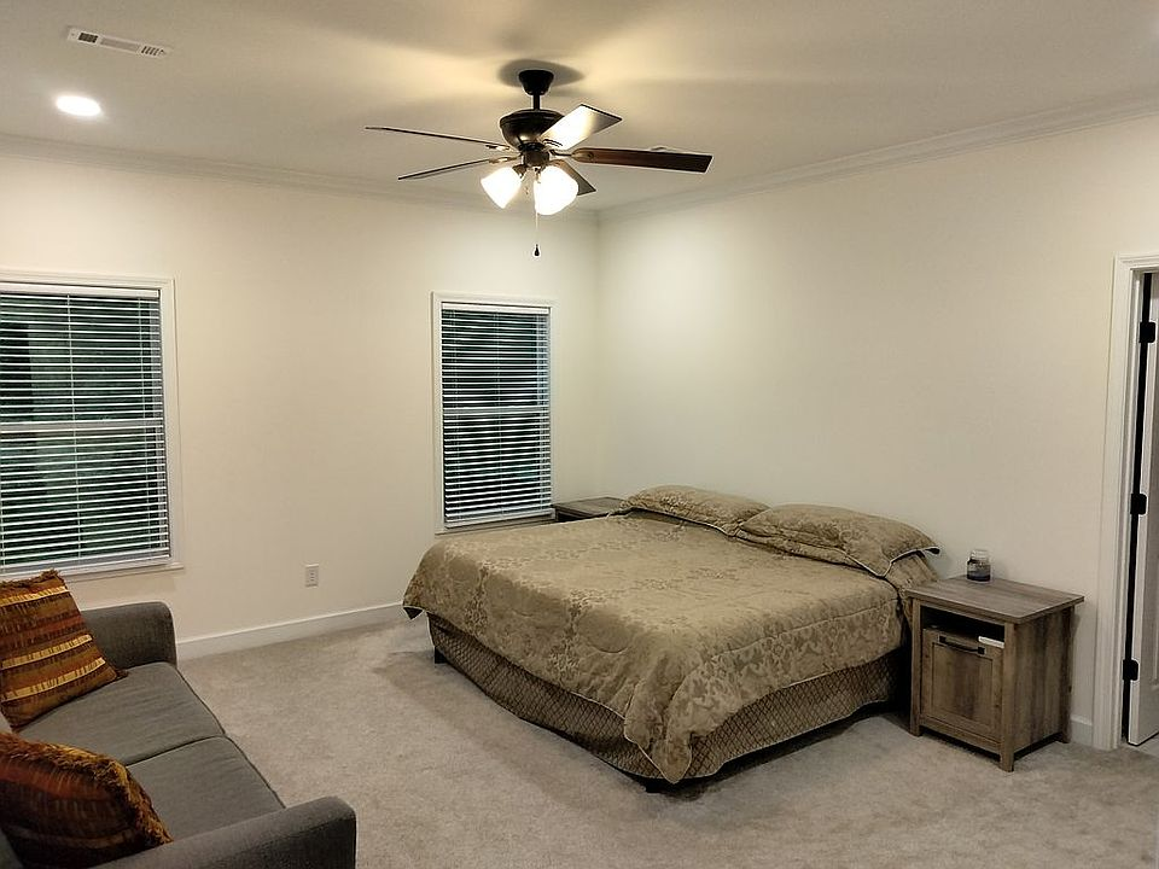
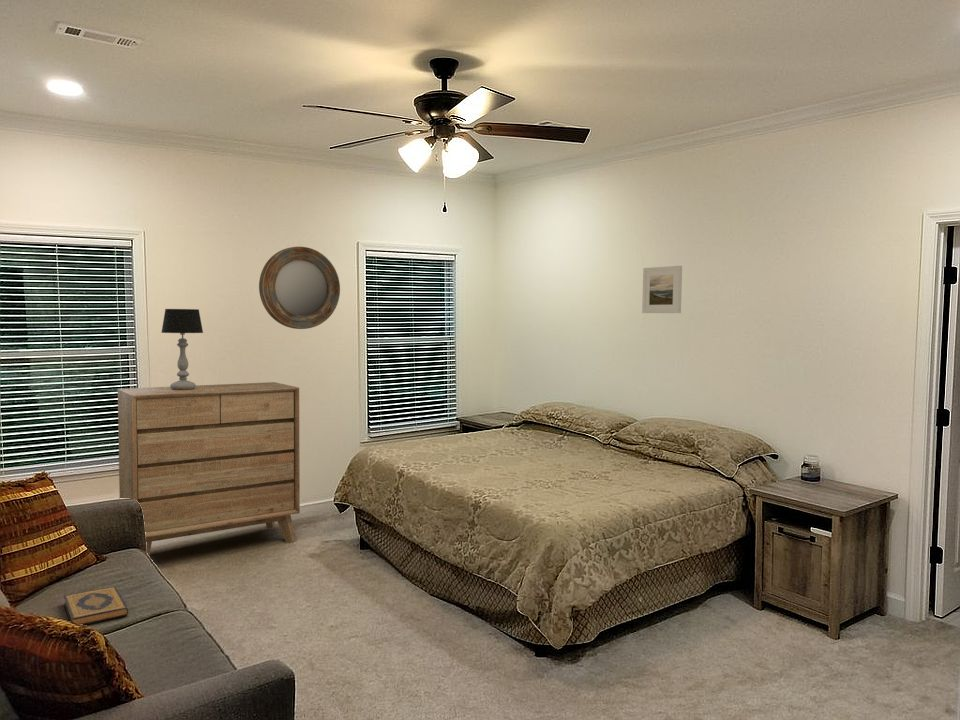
+ home mirror (301, 288)
+ dresser (211, 468)
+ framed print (661, 290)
+ hardback book (95, 605)
+ table lamp (182, 348)
